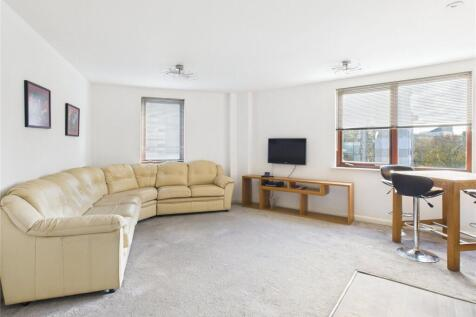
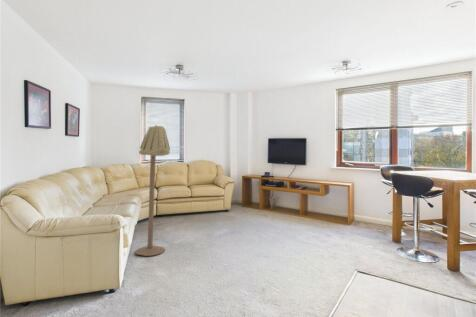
+ floor lamp (153, 189)
